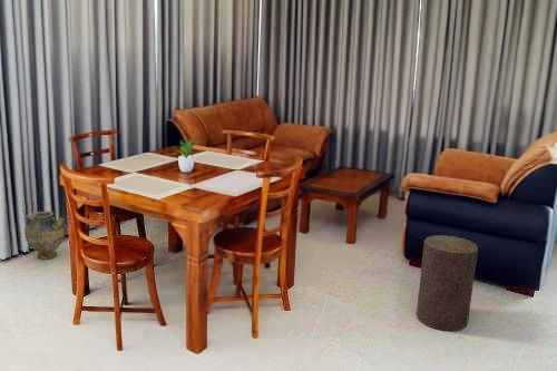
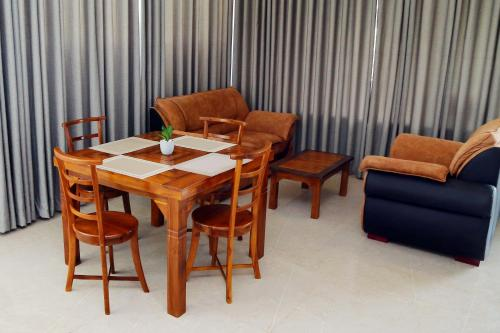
- ceramic jug (46, 235)
- stool (446, 282)
